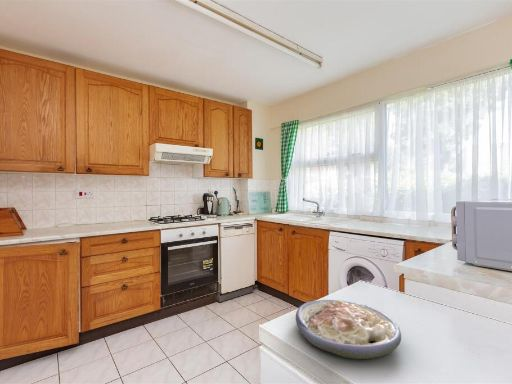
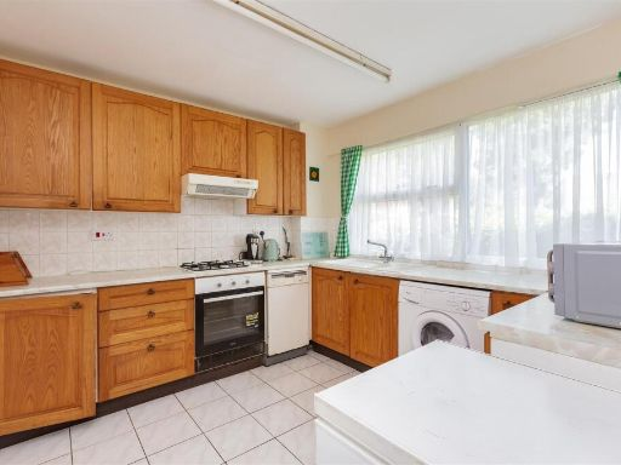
- soup (345, 321)
